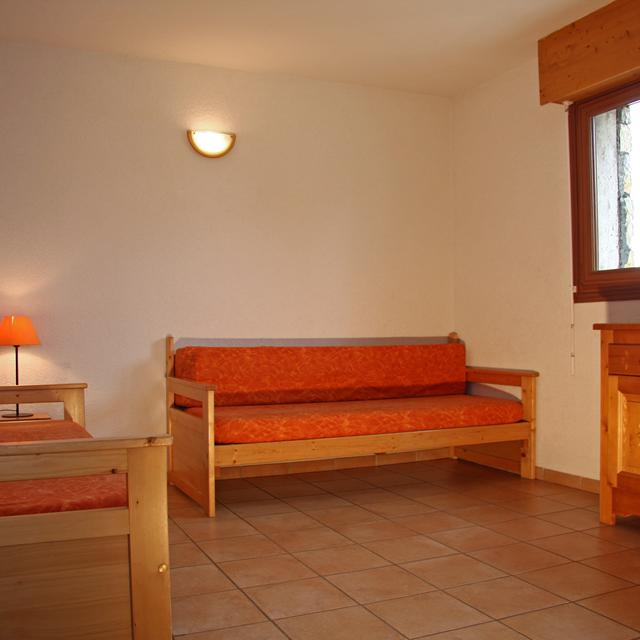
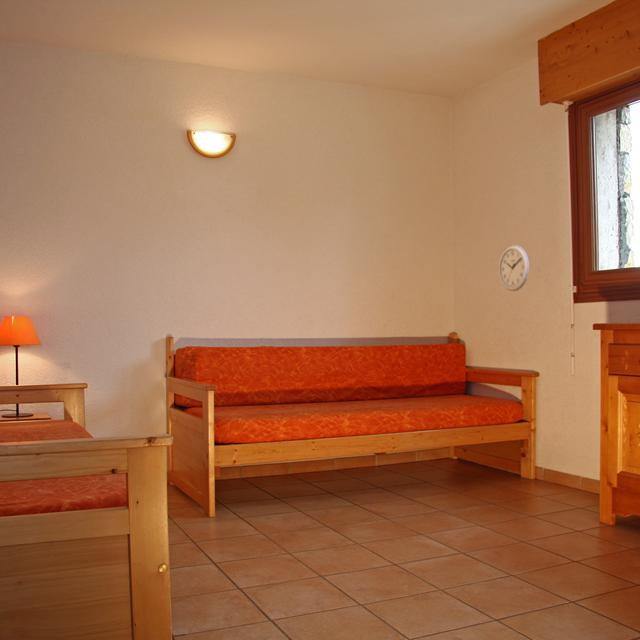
+ wall clock (512, 268)
